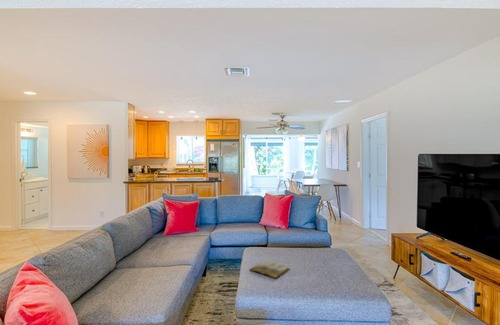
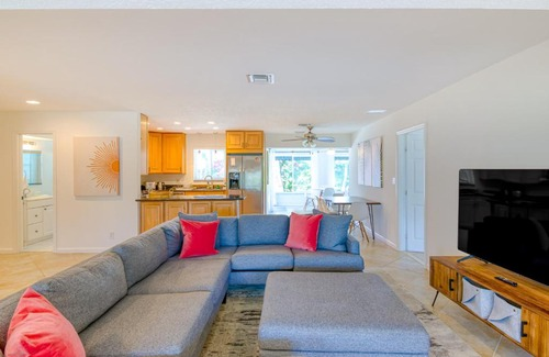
- book (269, 268)
